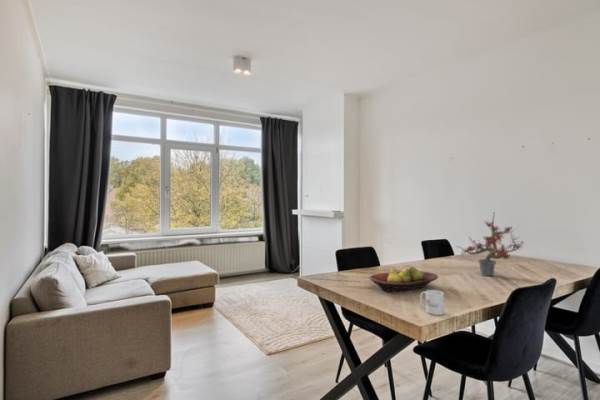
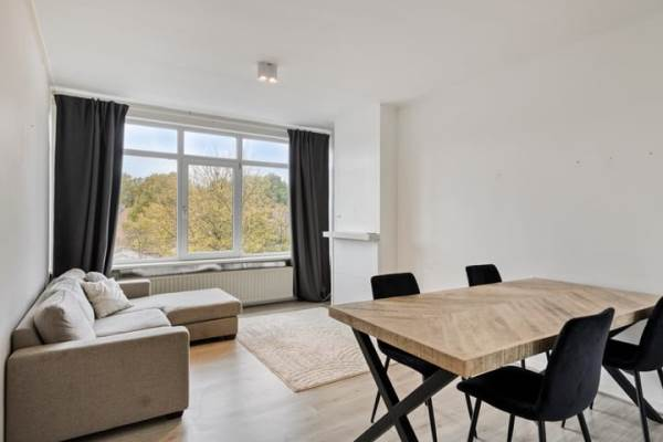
- fruit bowl (403, 277)
- potted plant (490, 242)
- mug (431, 301)
